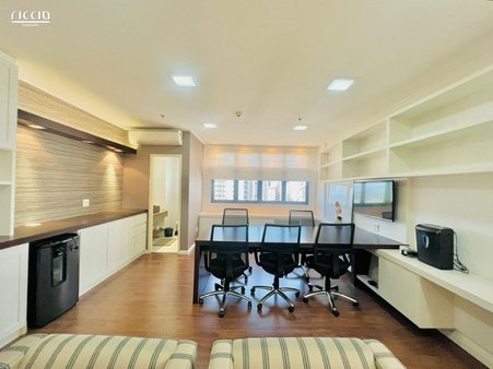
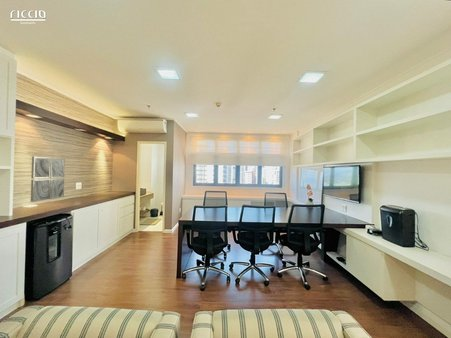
+ wall art (49, 177)
